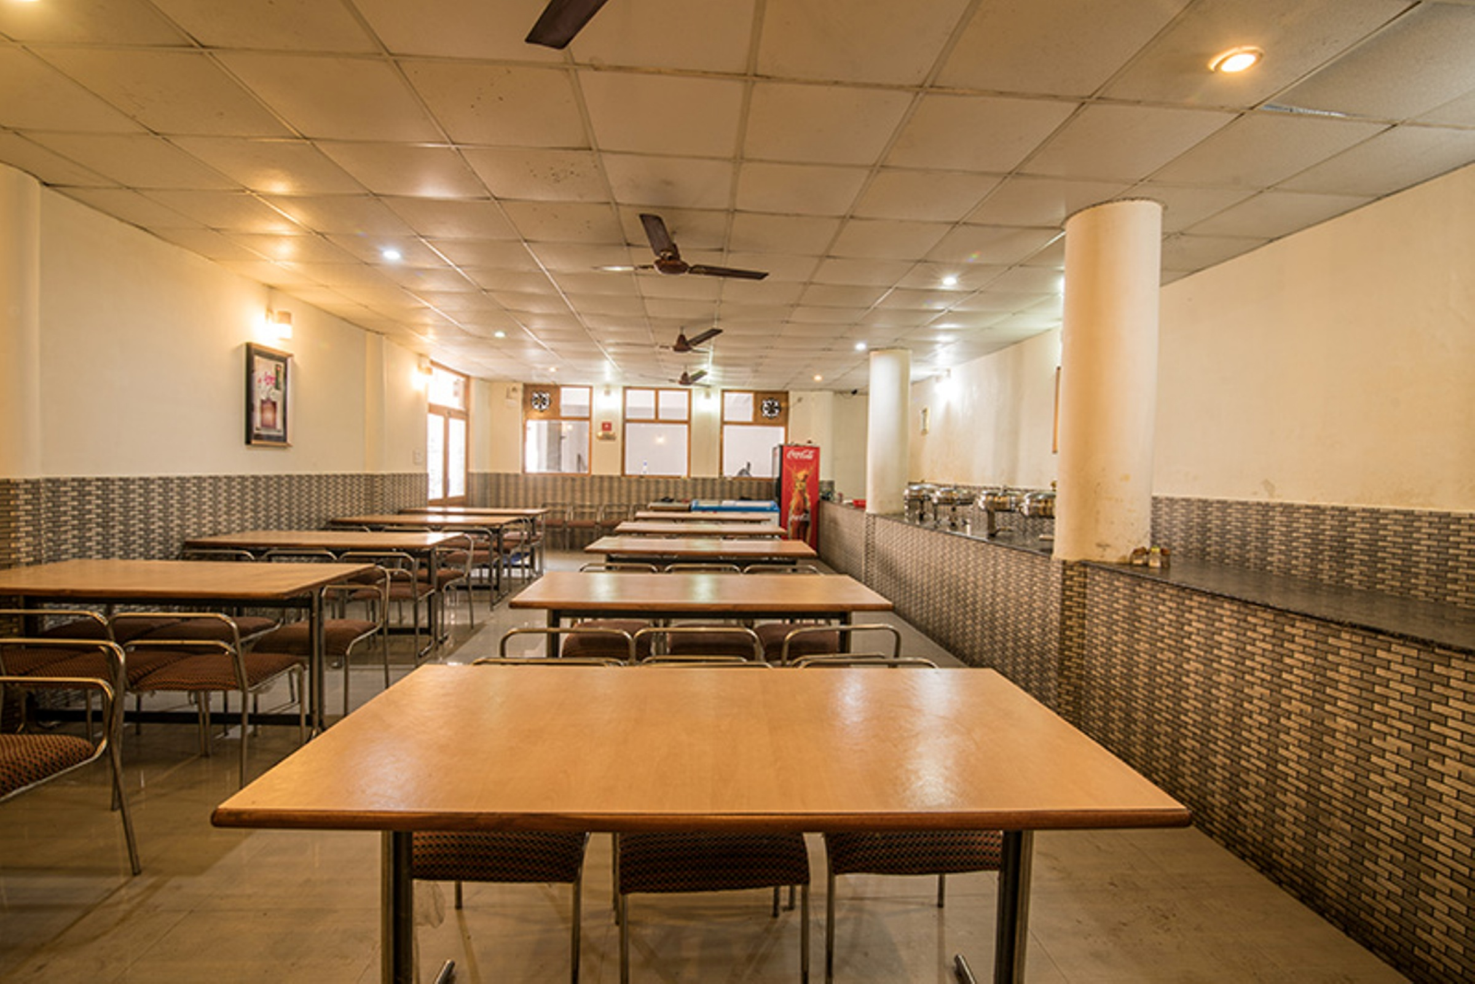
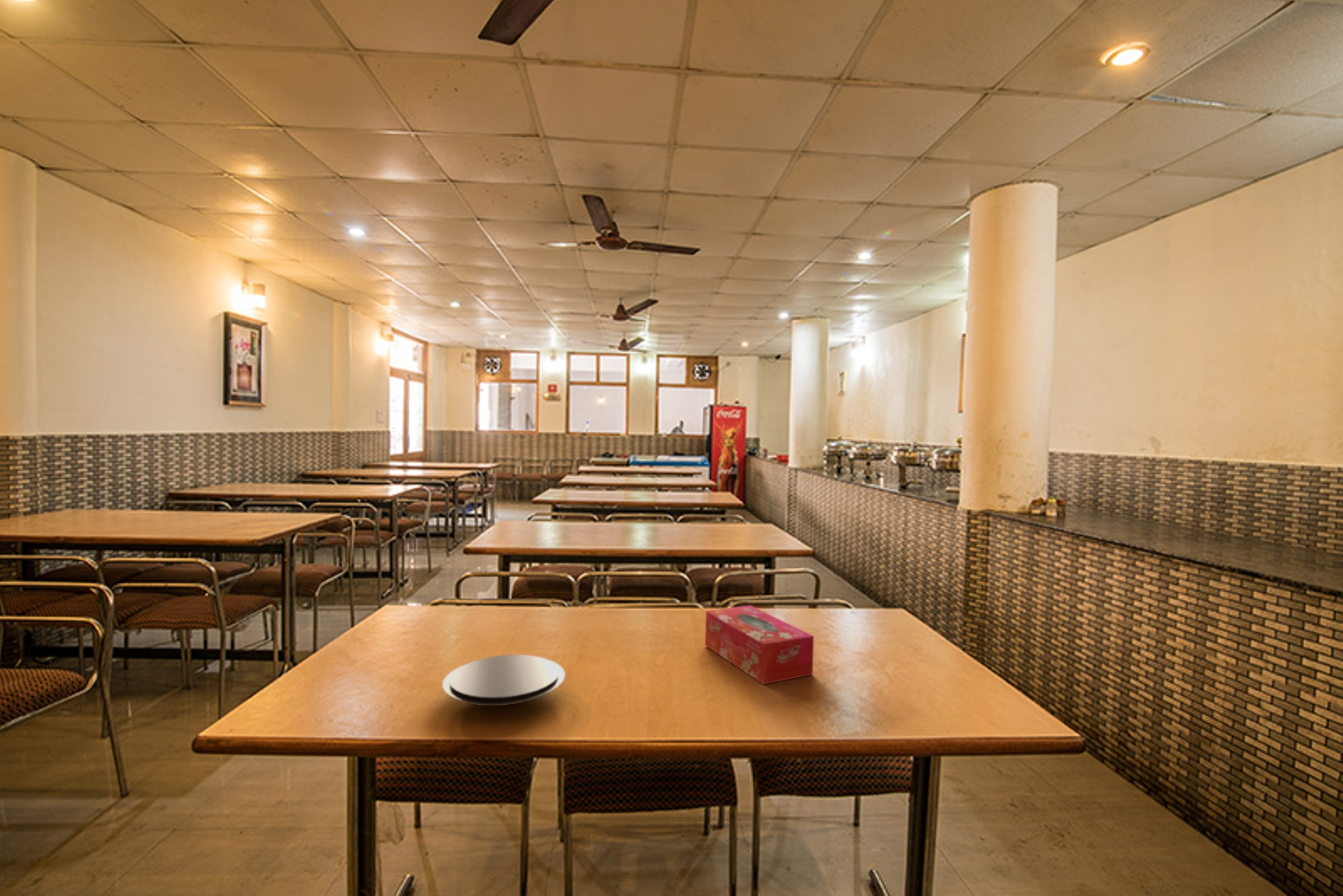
+ tissue box (756, 641)
+ plate (505, 685)
